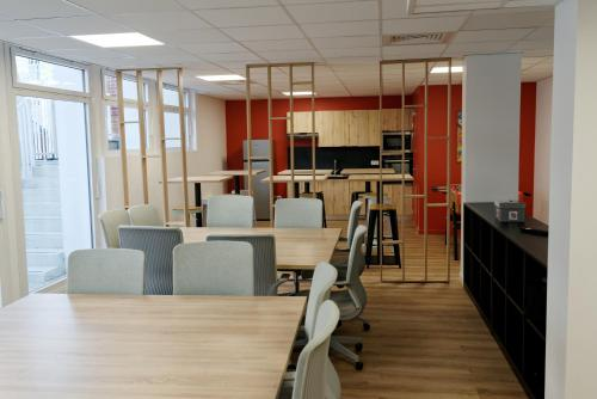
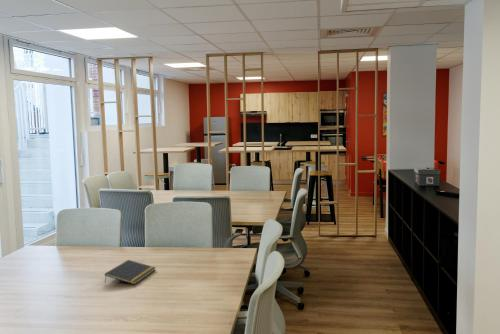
+ notepad (131, 271)
